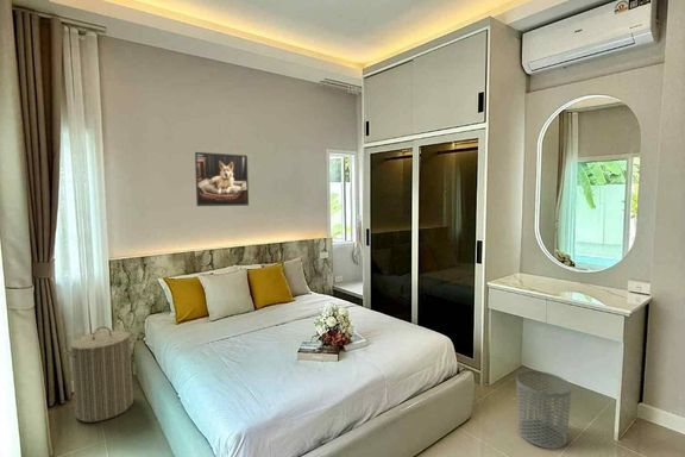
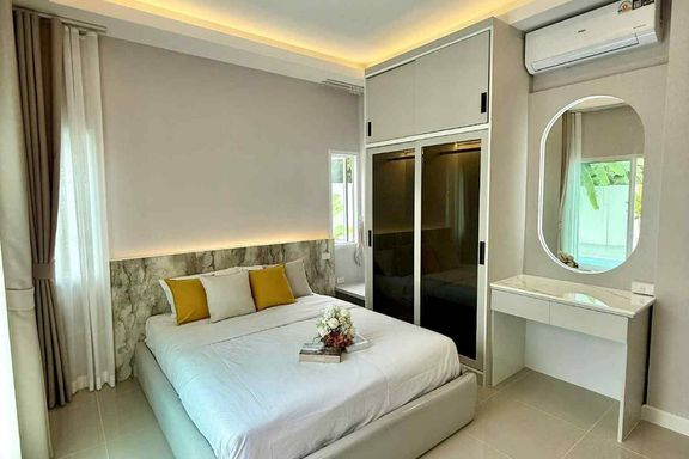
- waste bin (542, 407)
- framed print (222, 180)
- laundry hamper (102, 368)
